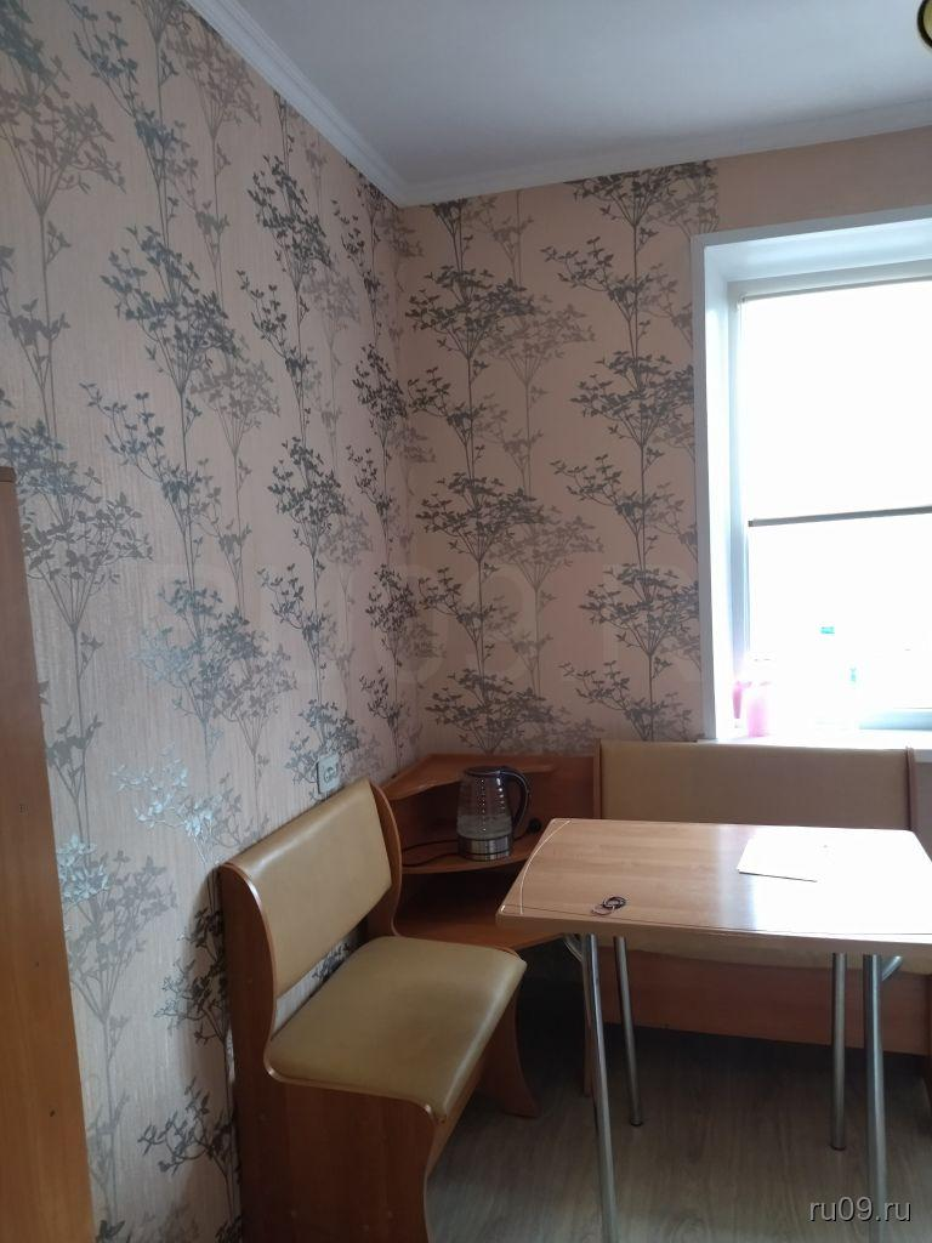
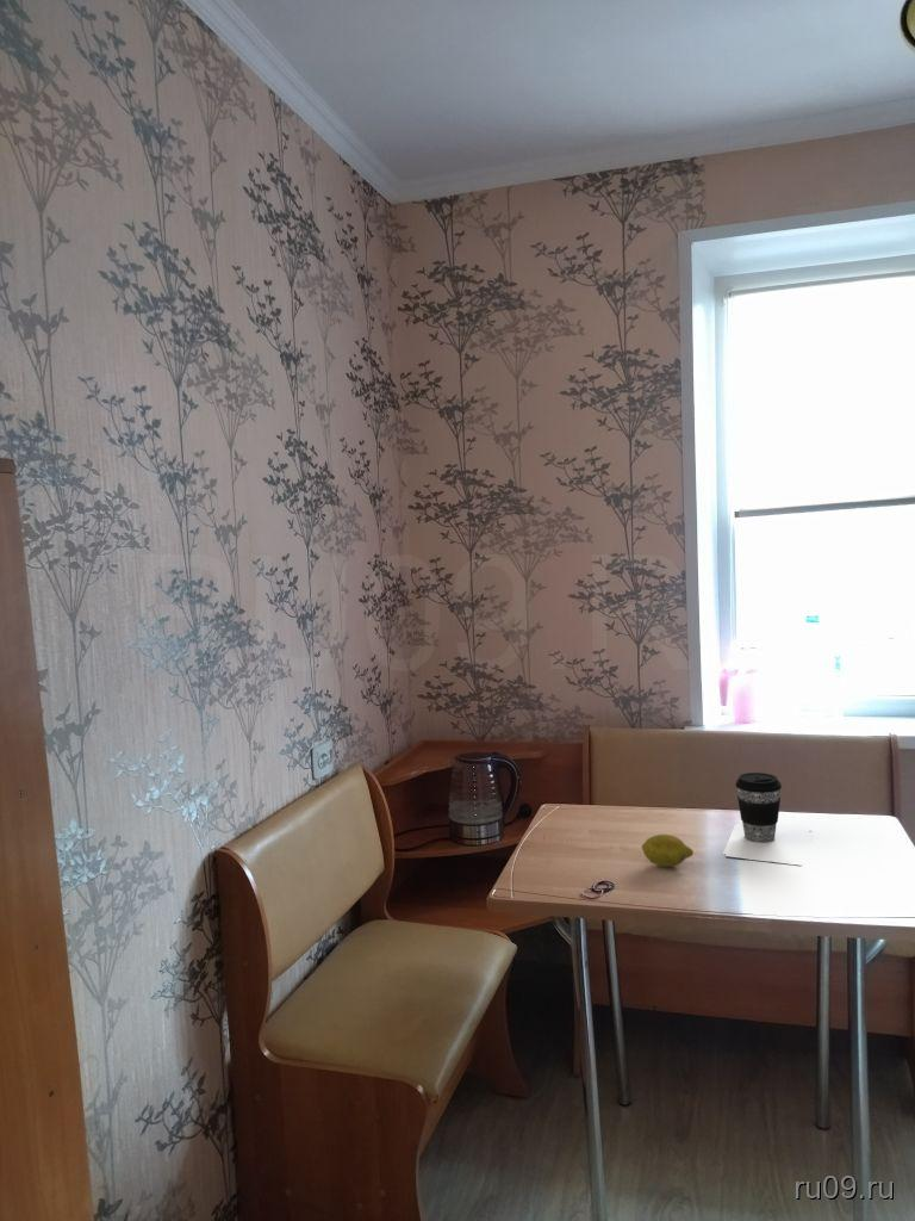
+ coffee cup (758, 807)
+ fruit (667, 850)
